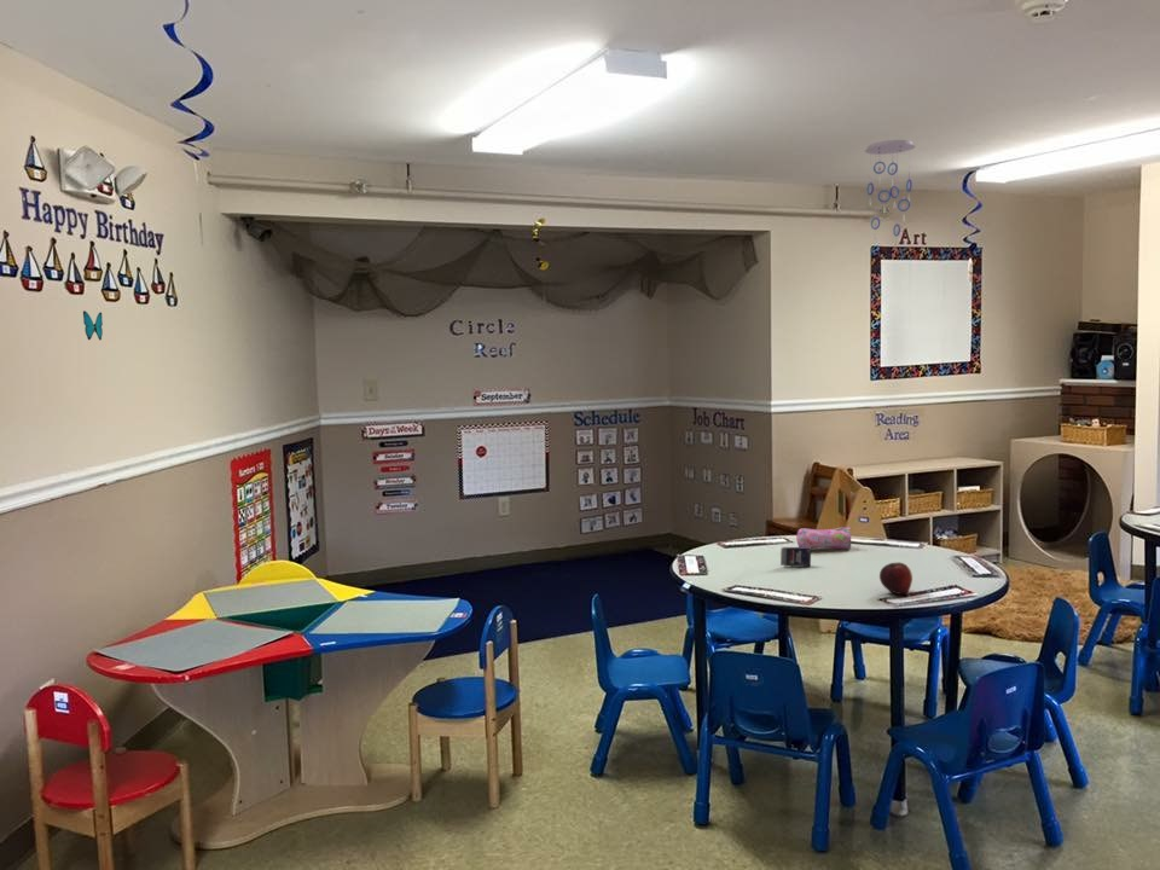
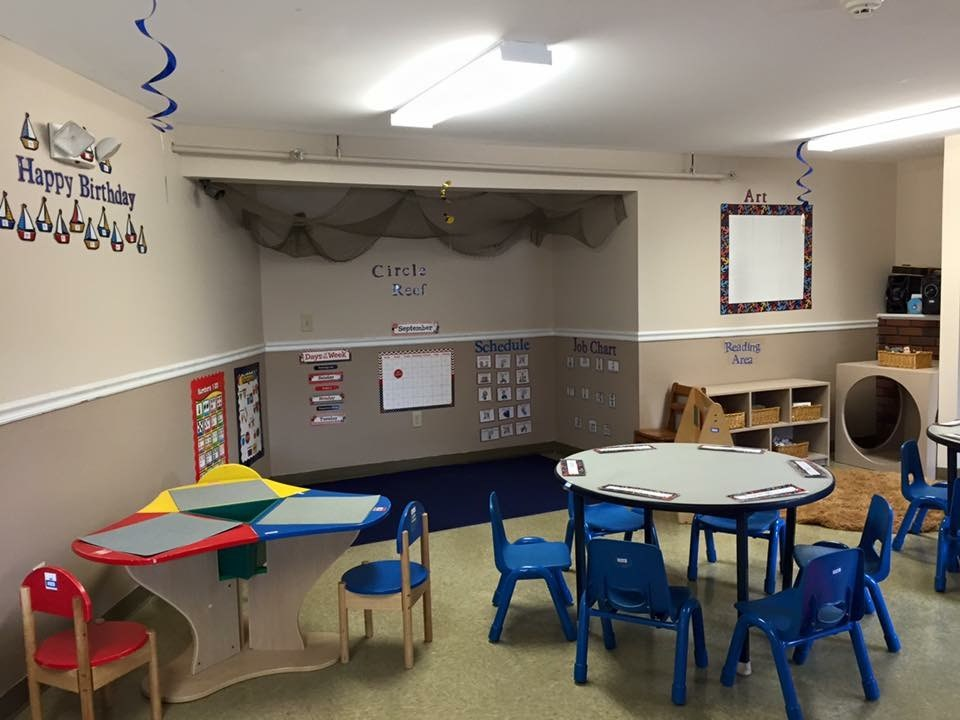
- fruit (895, 578)
- crayon box (795, 556)
- decorative butterfly (94, 325)
- pencil case (824, 538)
- ceiling mobile (889, 196)
